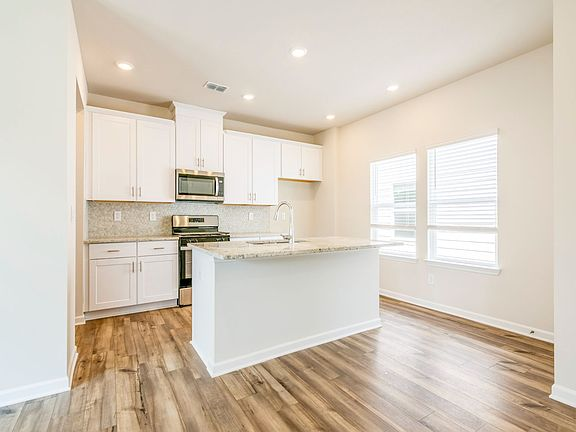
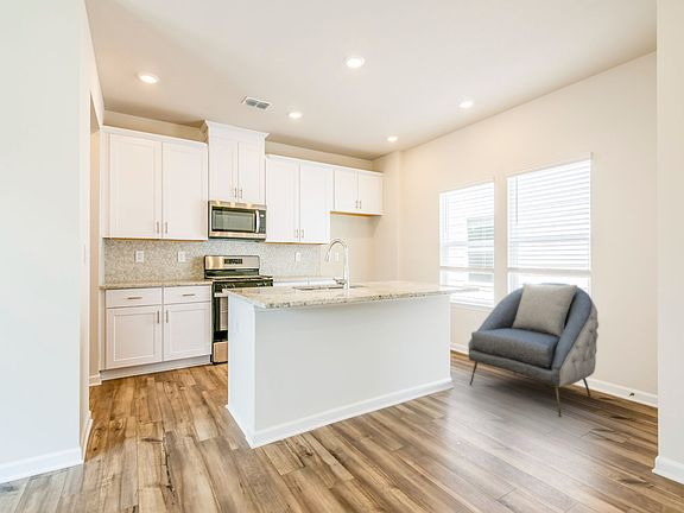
+ armchair (534, 336)
